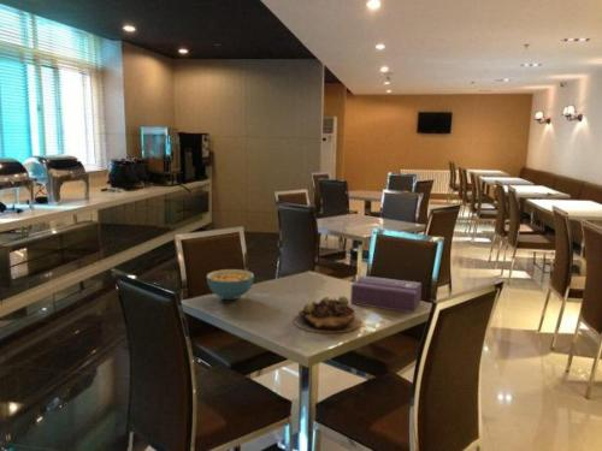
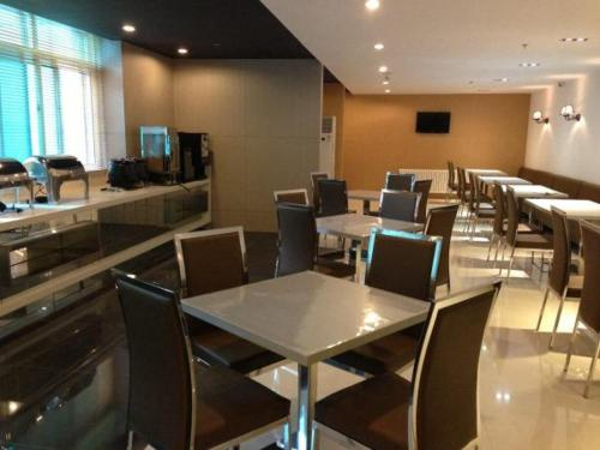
- succulent plant (326, 309)
- cereal bowl (230, 286)
- tissue box (385, 292)
